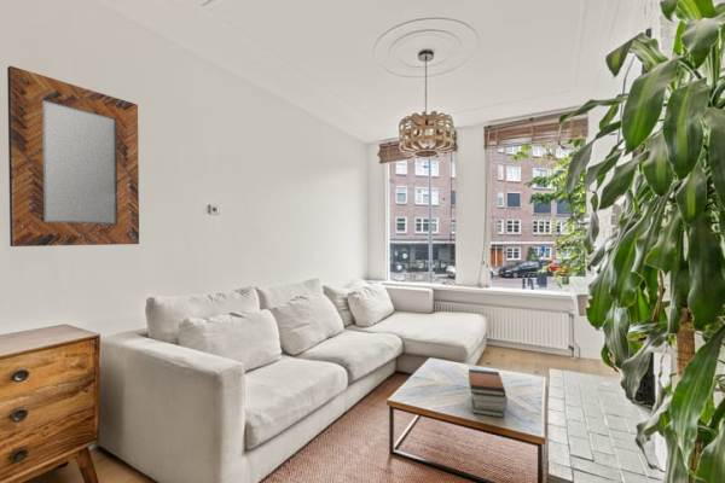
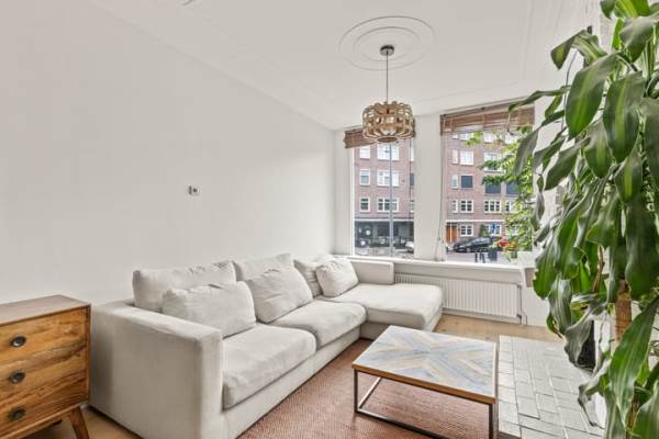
- home mirror (81, 167)
- book stack (486, 391)
